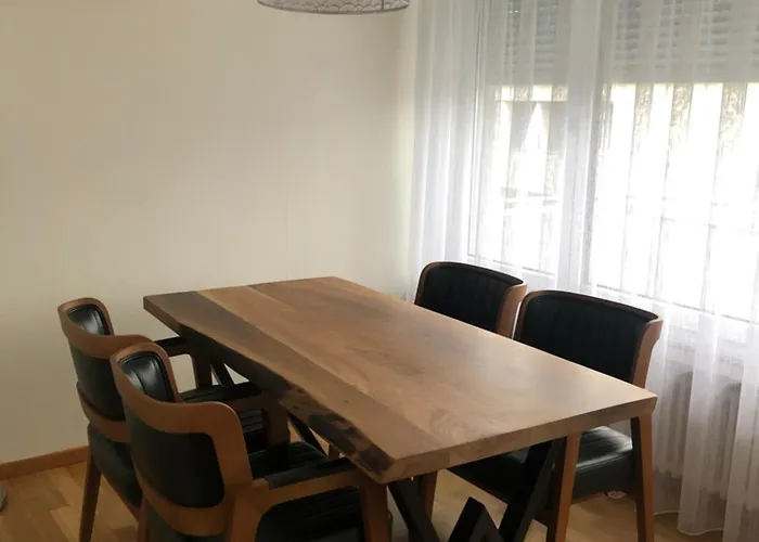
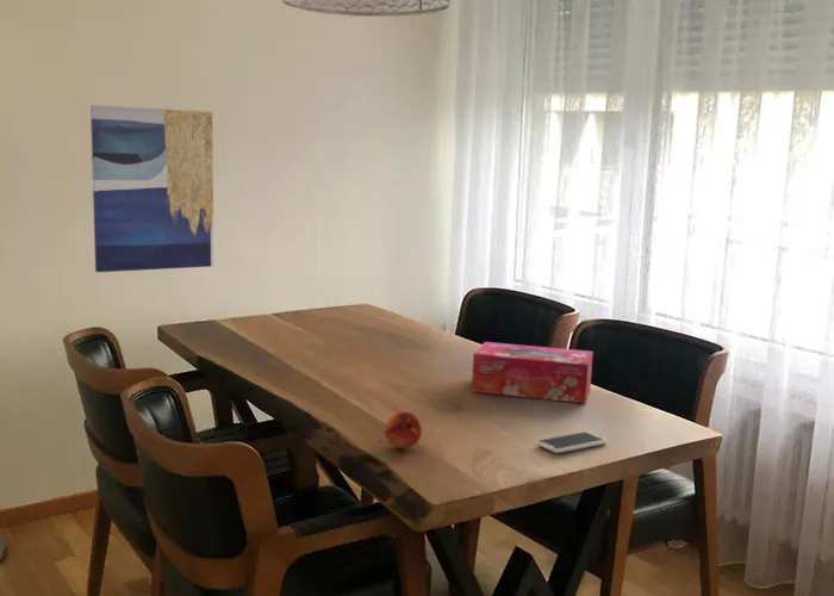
+ wall art (155, 190)
+ fruit (402, 429)
+ tissue box (533, 371)
+ smartphone (571, 441)
